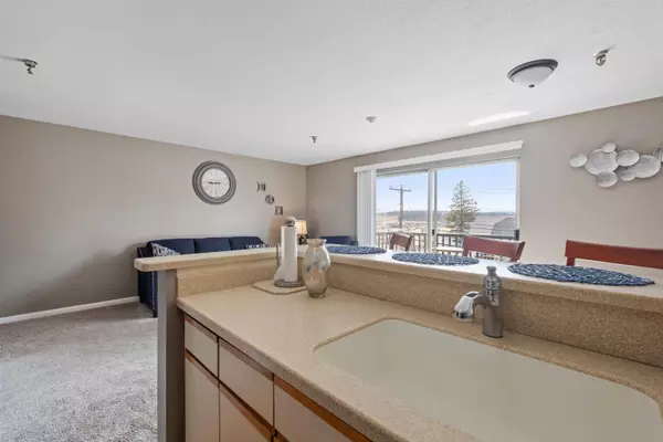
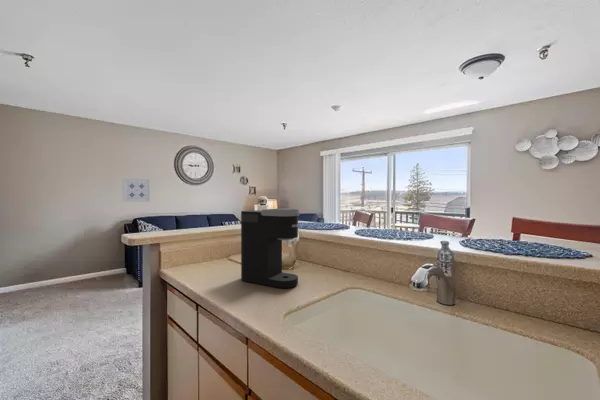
+ wall art (136, 190)
+ coffee maker (269, 245)
